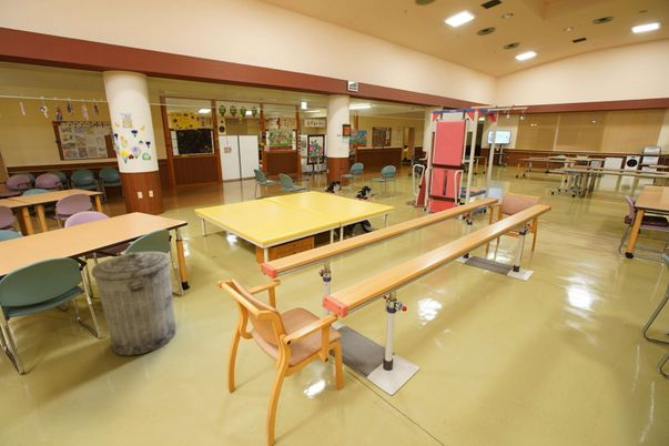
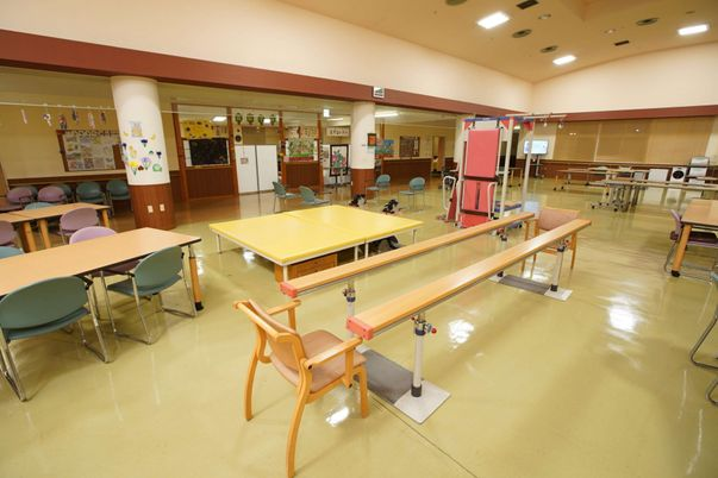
- trash can (139, 296)
